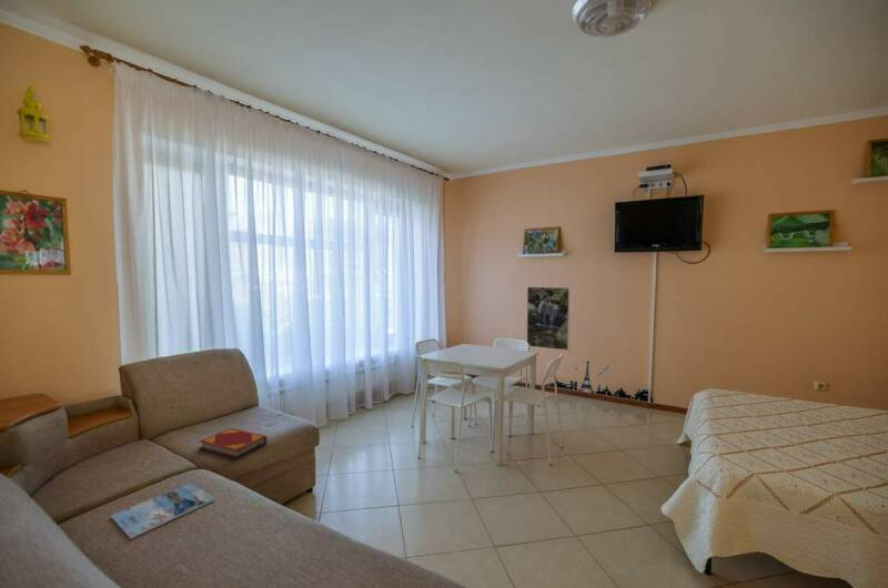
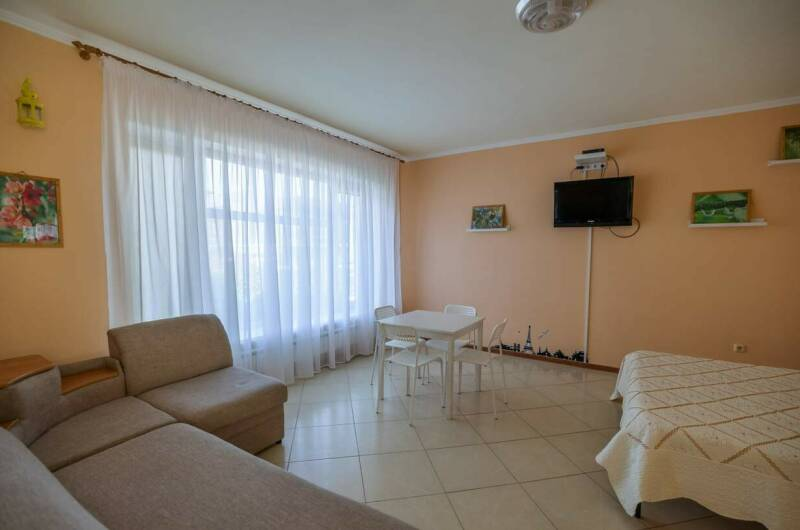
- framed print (547, 317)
- magazine (164, 507)
- hardback book (233, 442)
